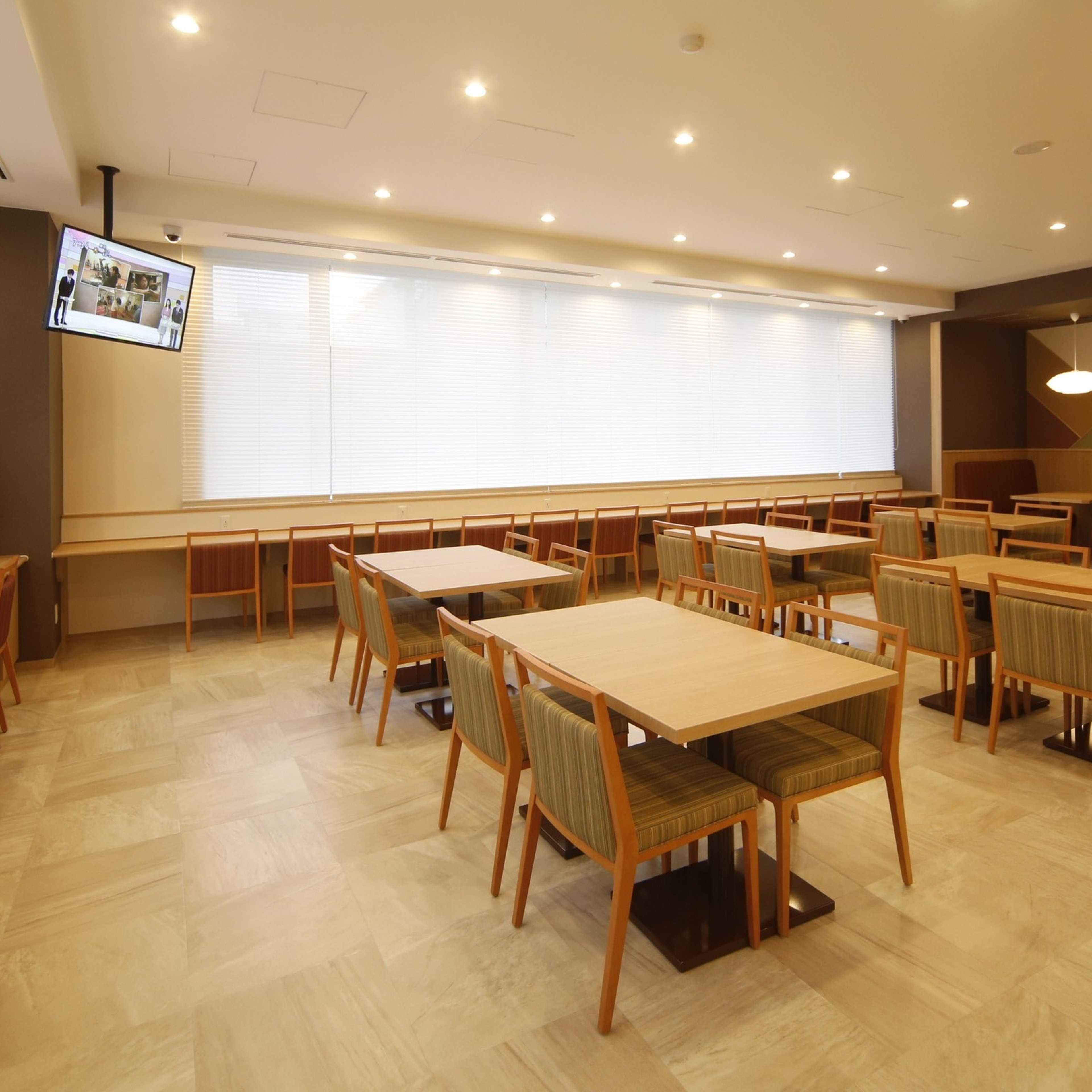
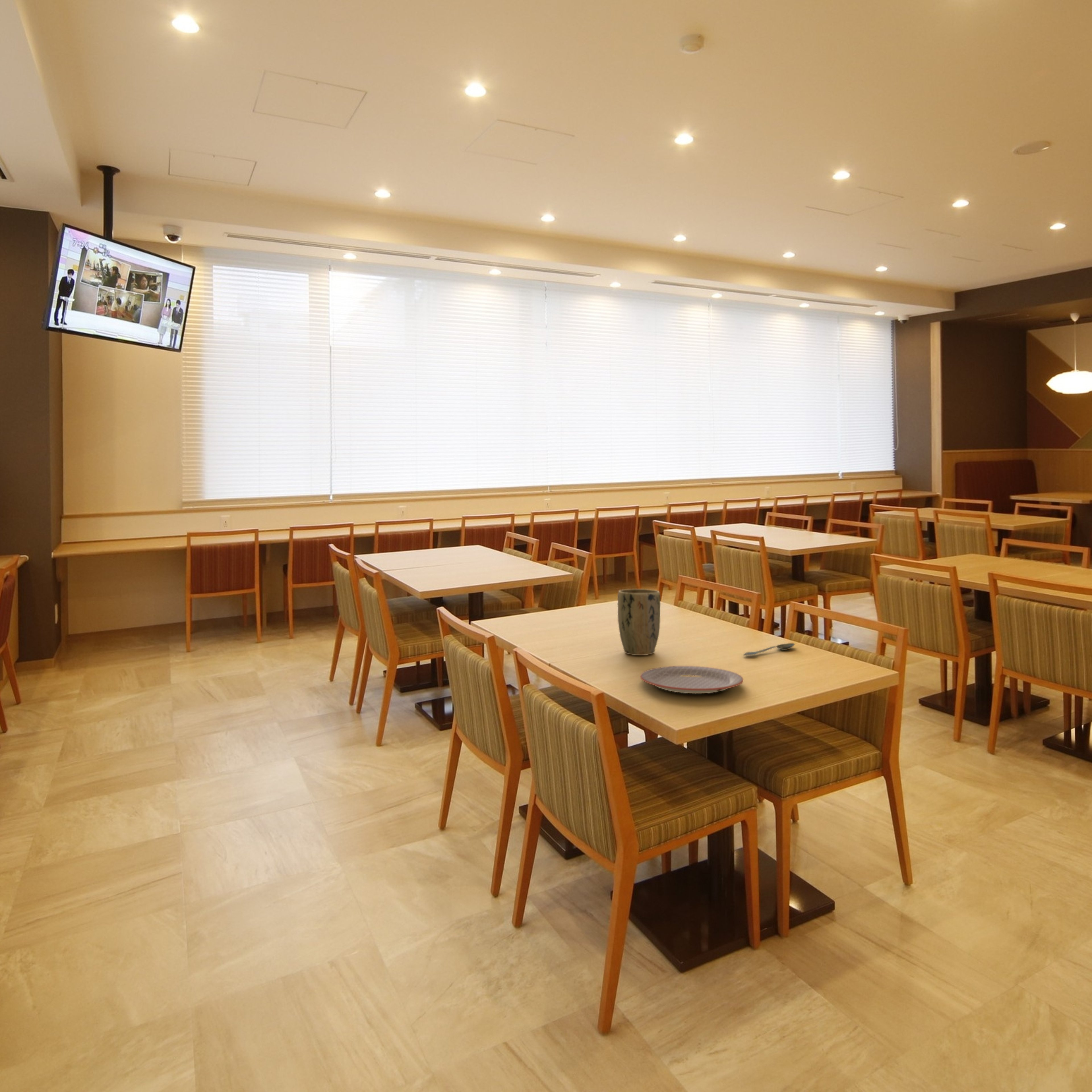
+ plant pot (639, 622)
+ plate (691, 681)
+ spoon (769, 649)
